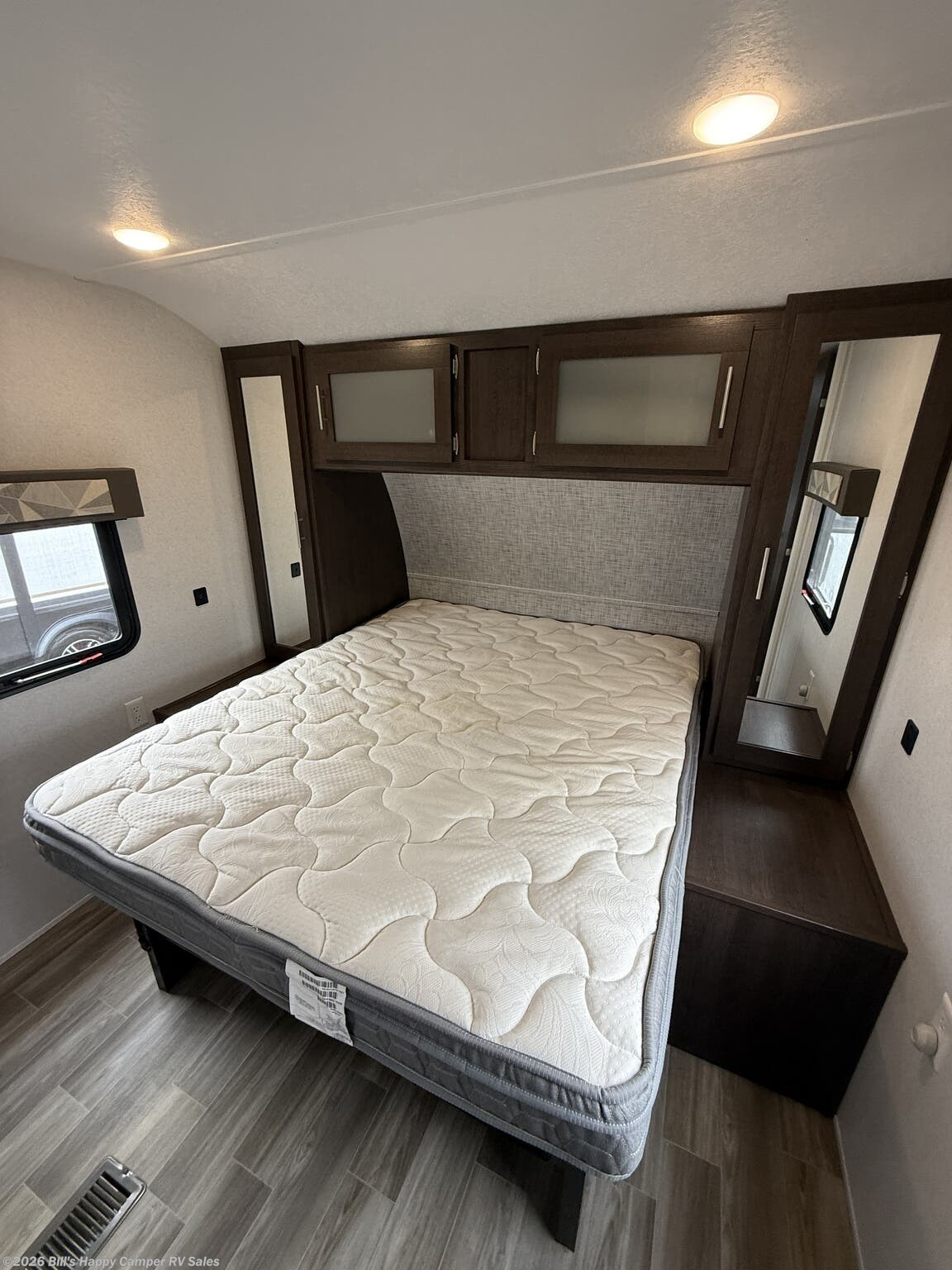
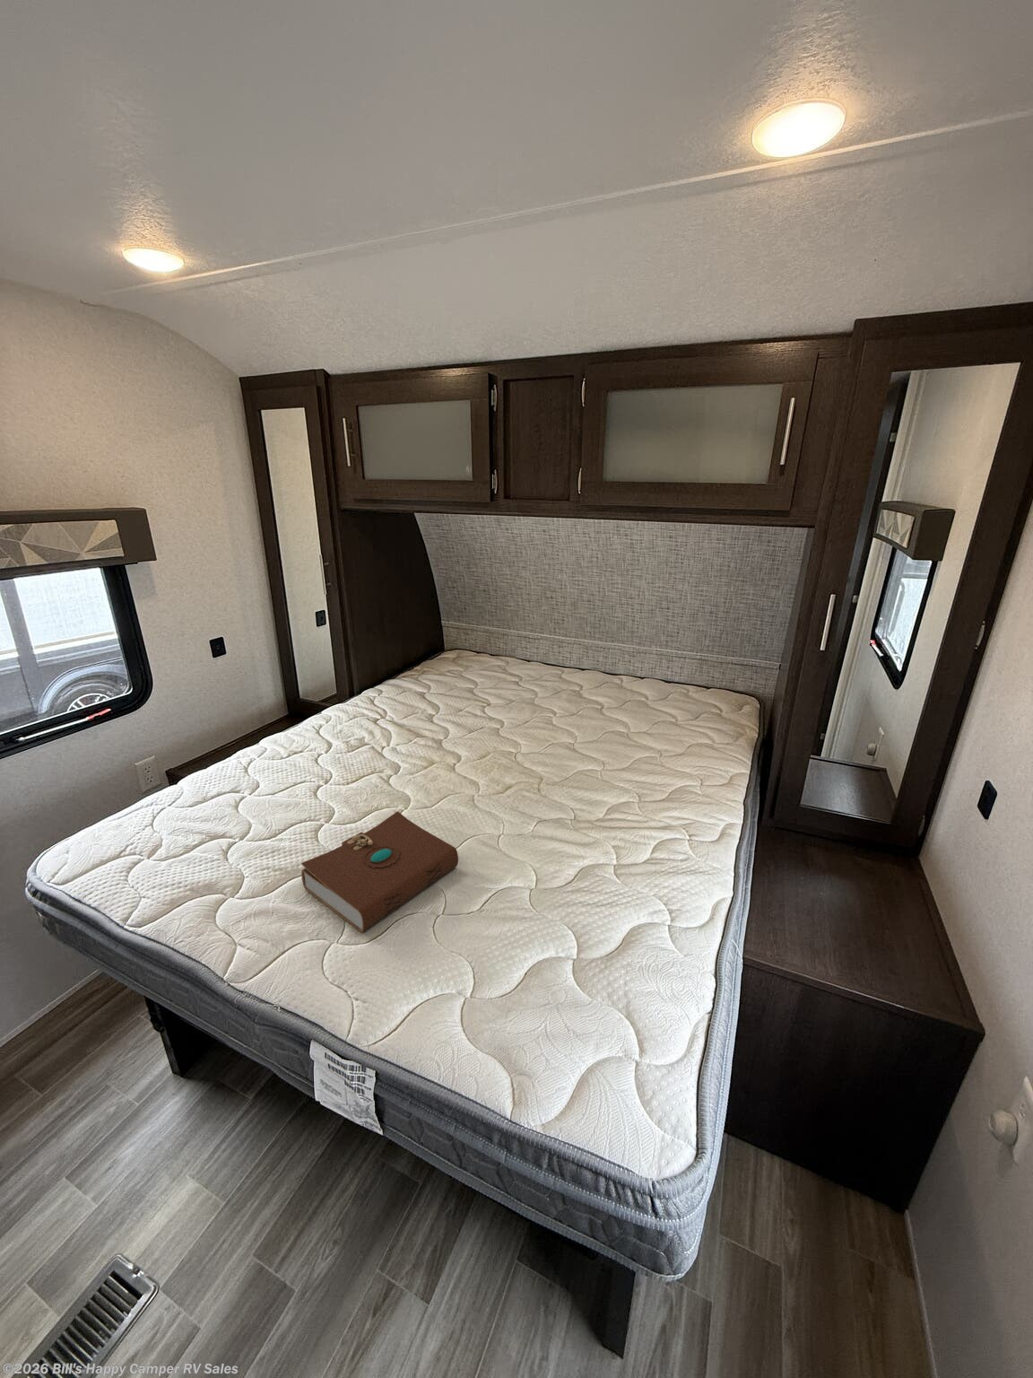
+ book (381, 864)
